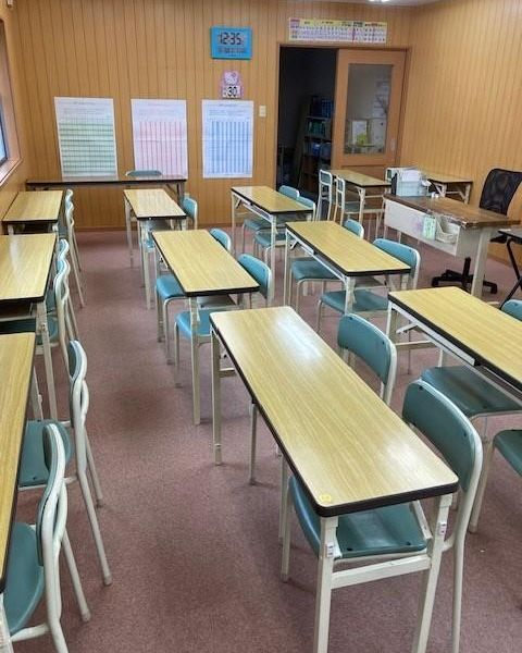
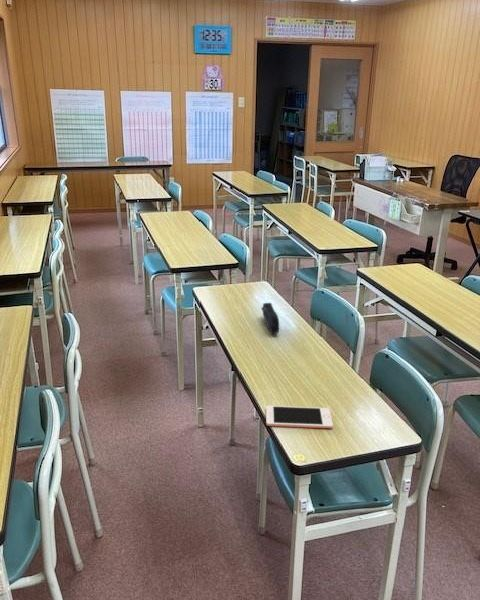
+ cell phone (298, 416)
+ pencil case (270, 318)
